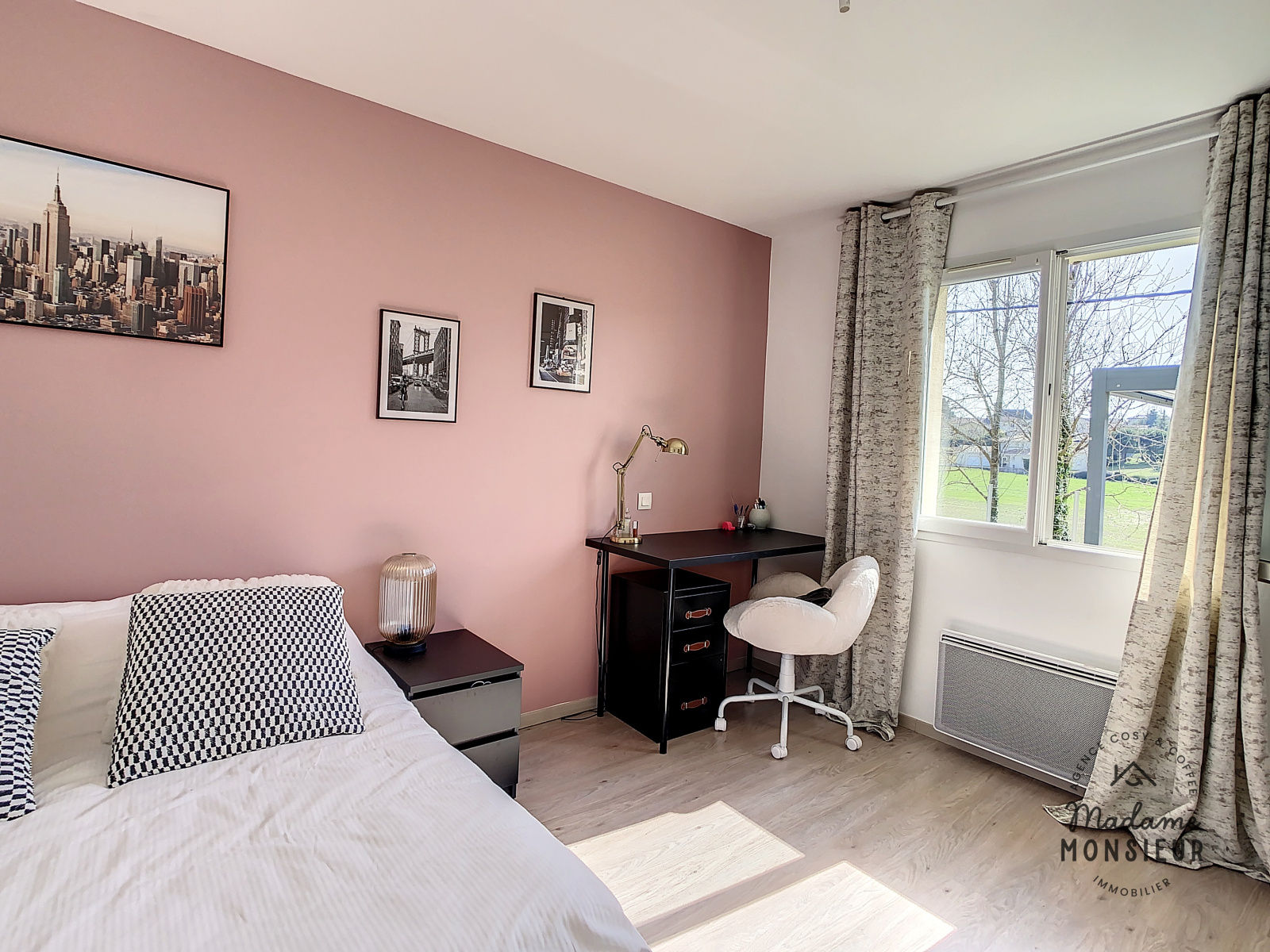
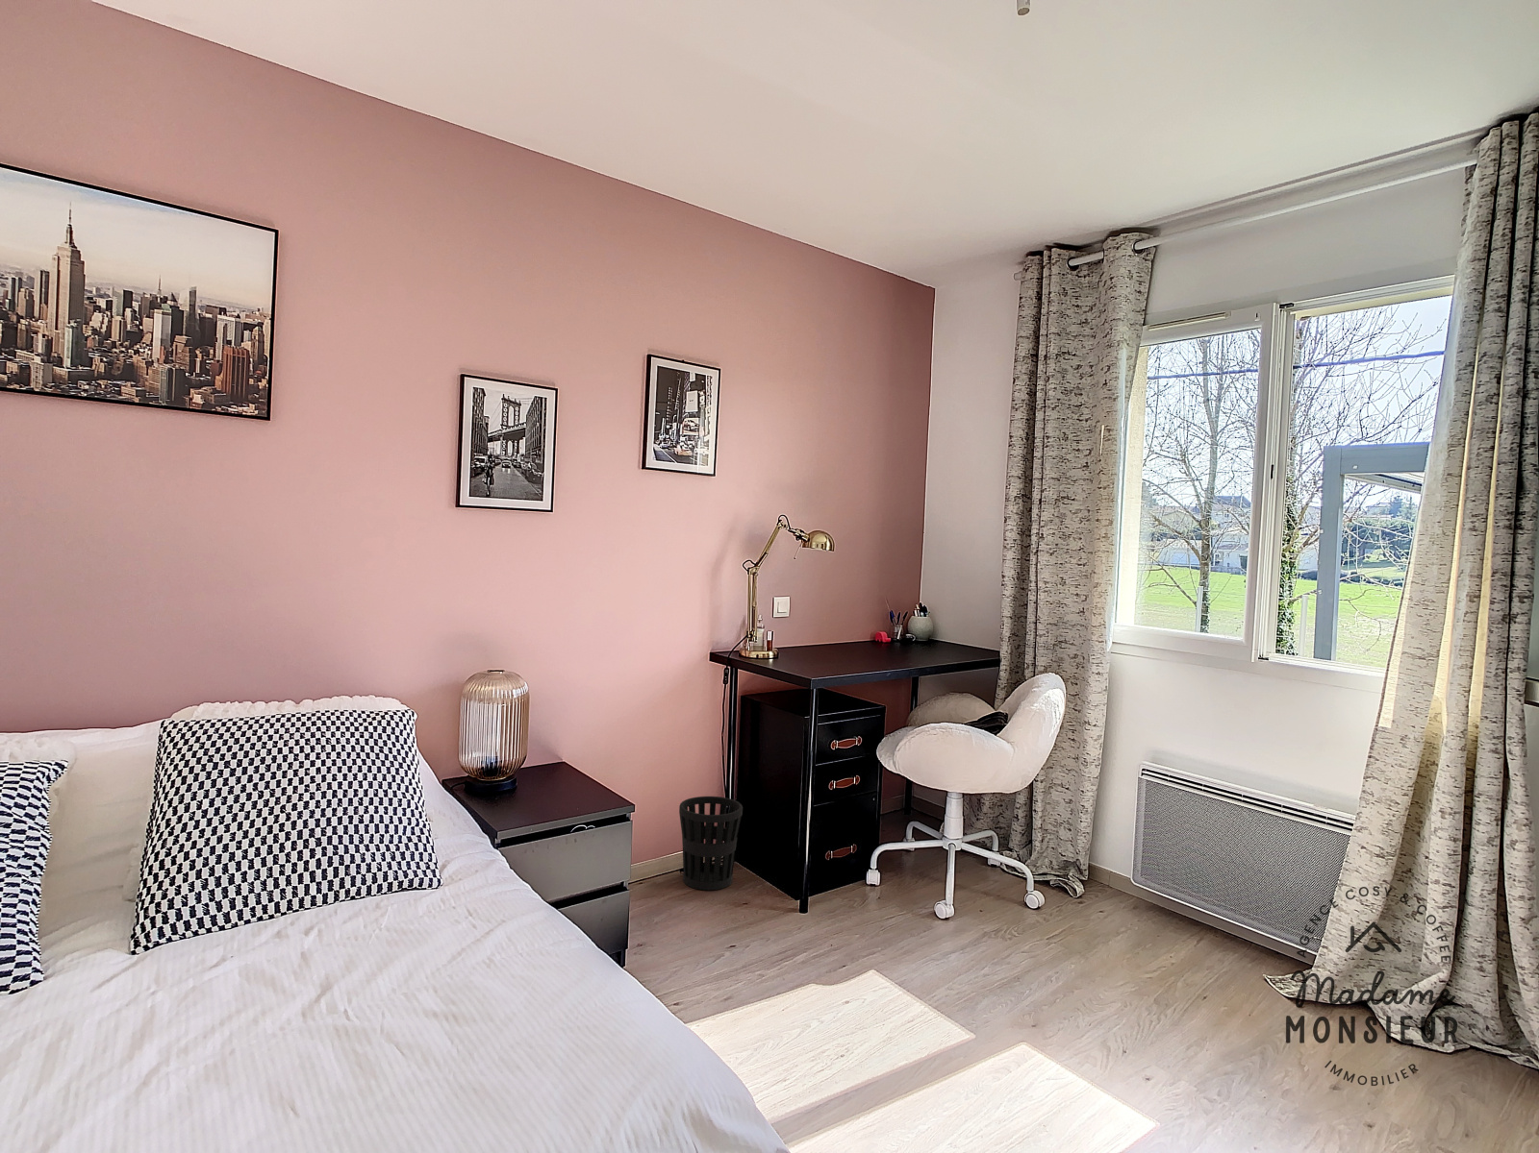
+ wastebasket (709, 843)
